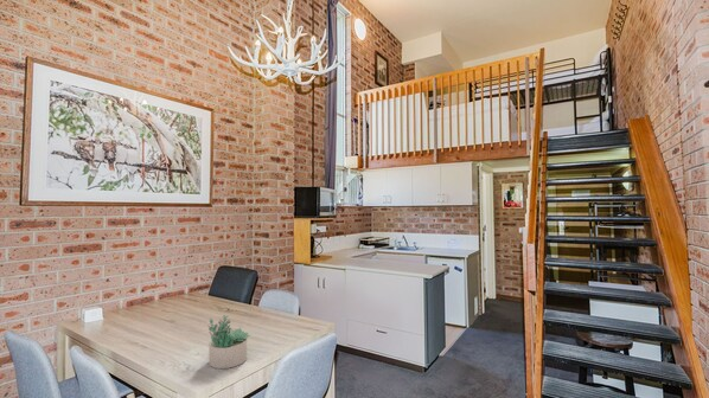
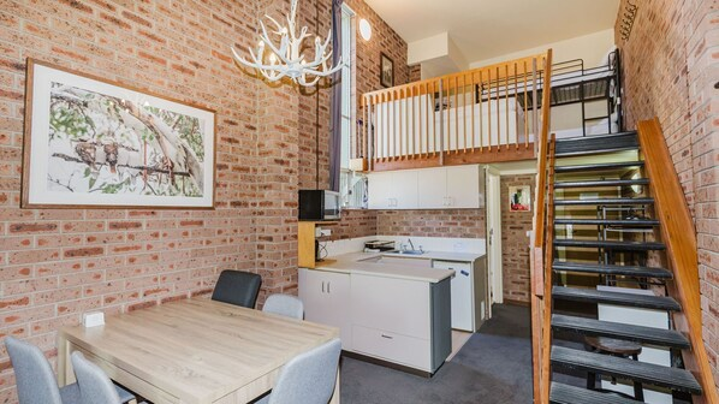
- succulent plant (229, 338)
